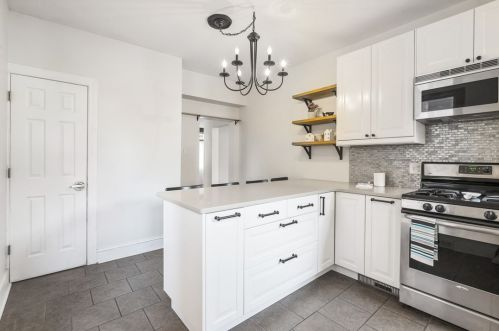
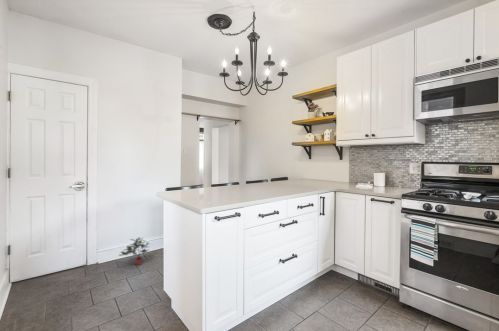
+ potted plant (135, 250)
